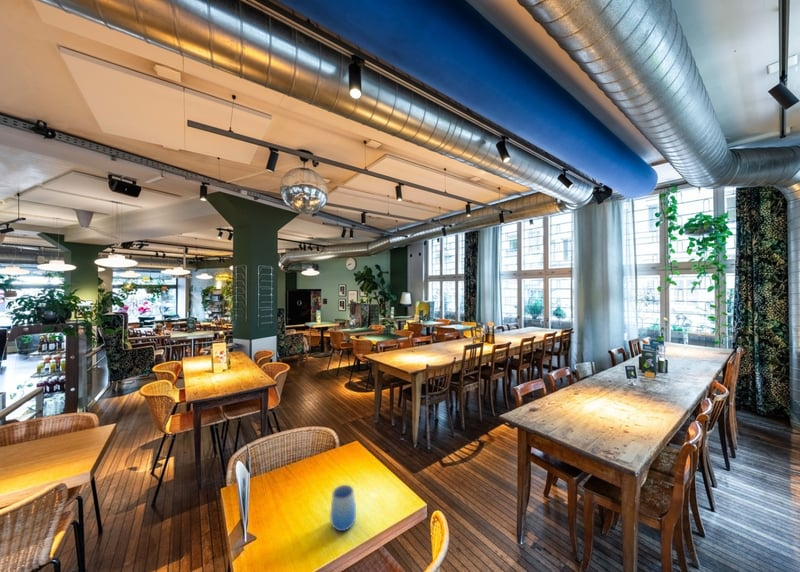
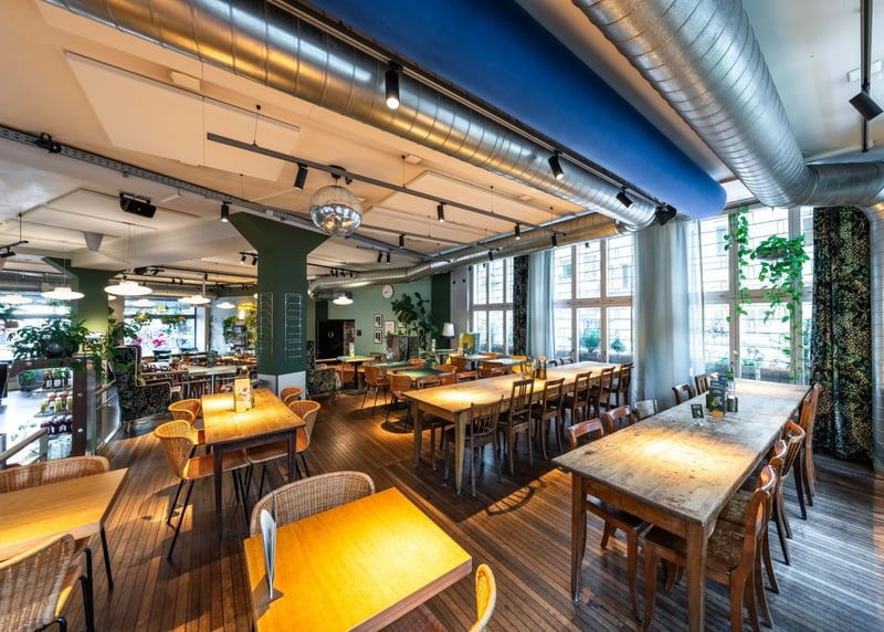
- cup (343, 507)
